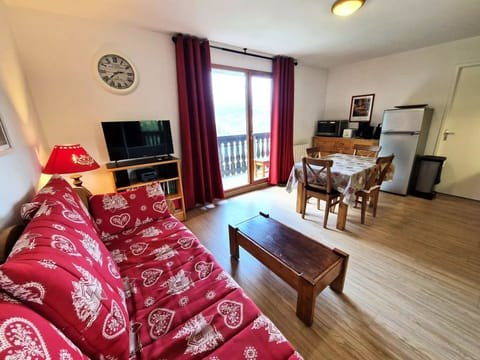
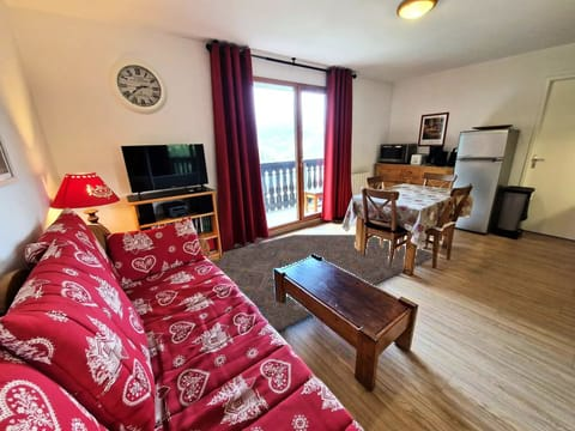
+ rug (317, 255)
